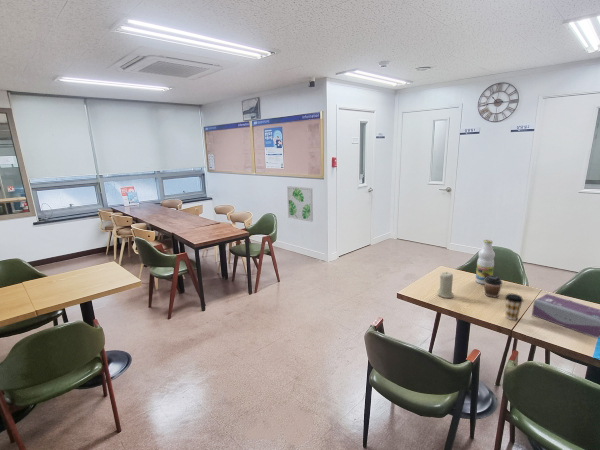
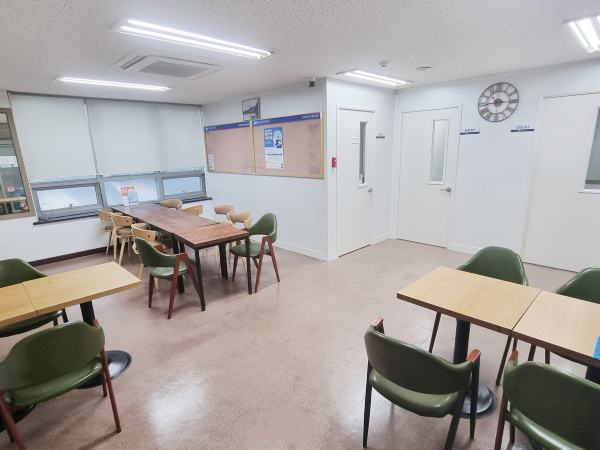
- coffee cup (492, 285)
- tissue box (569, 313)
- coffee cup (512, 307)
- candle (446, 283)
- wall art (299, 203)
- bottle (485, 261)
